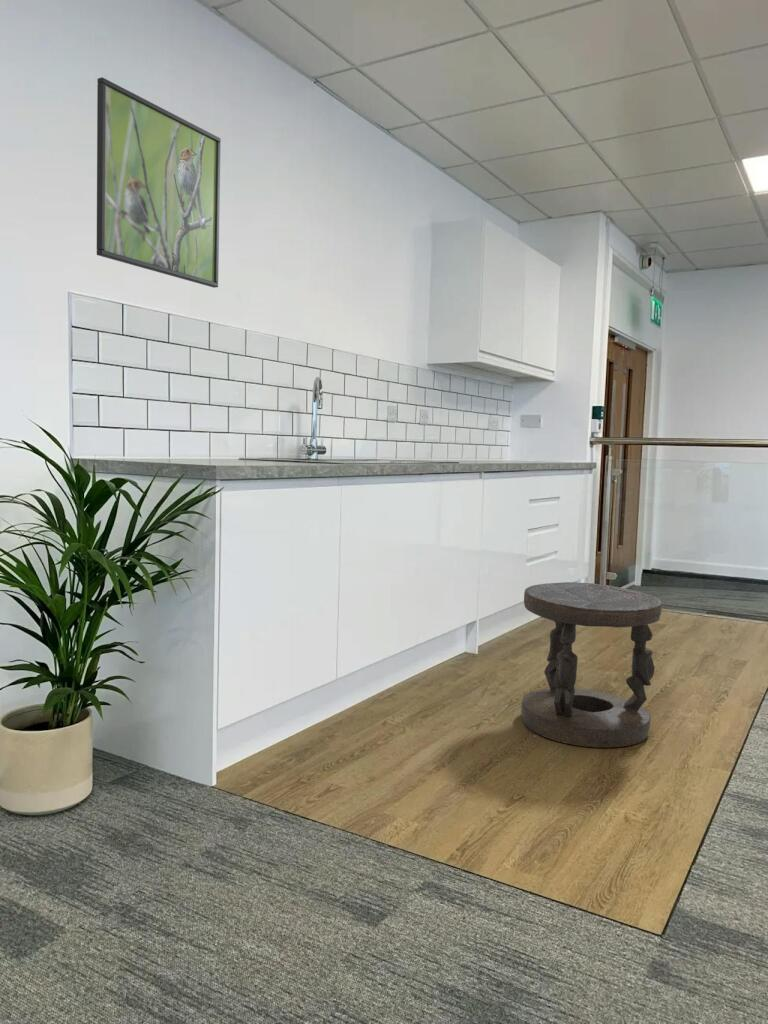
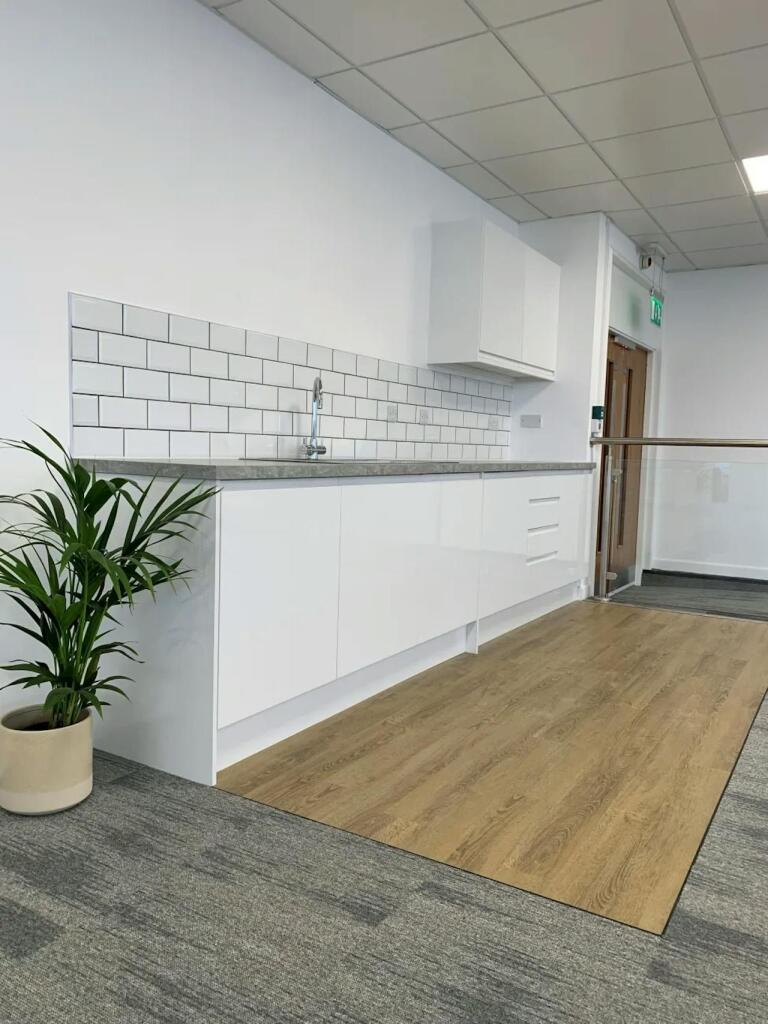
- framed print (163, 192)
- stool (577, 660)
